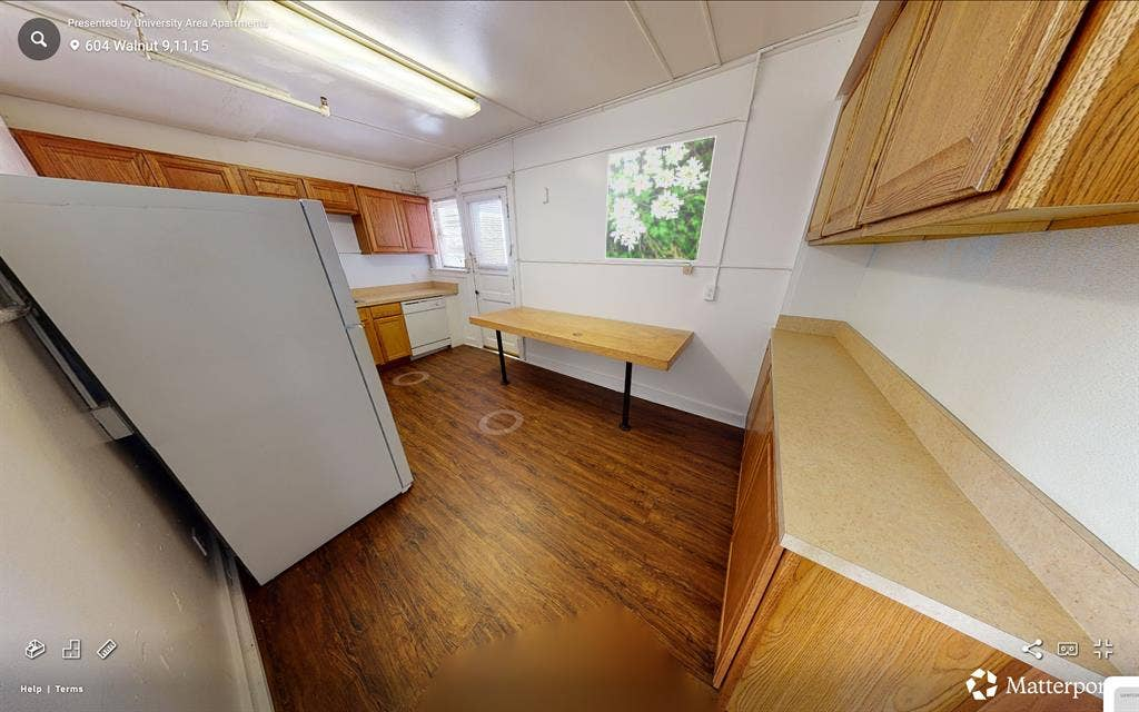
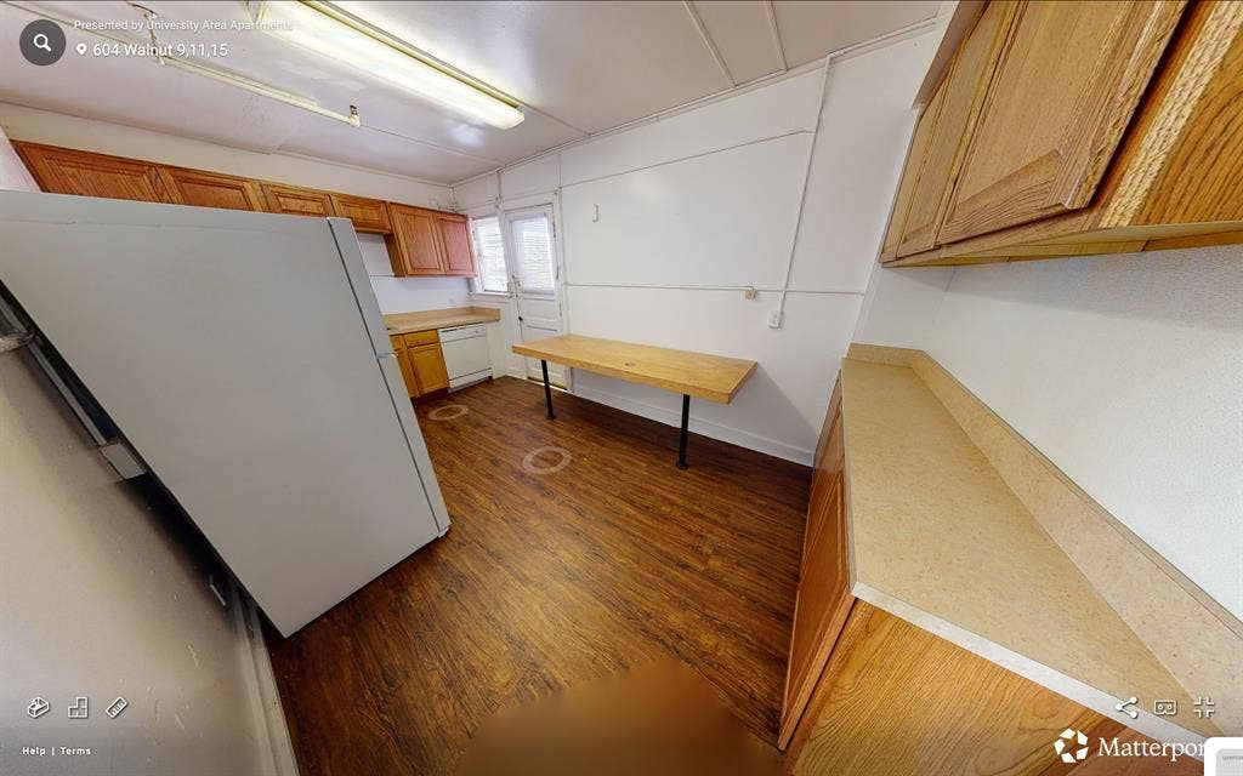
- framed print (652, 207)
